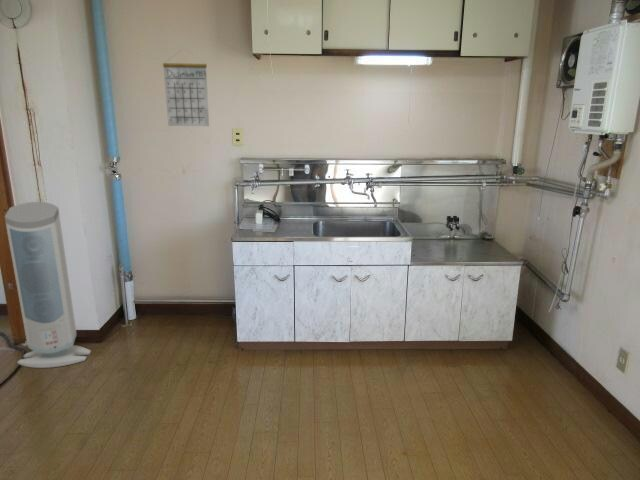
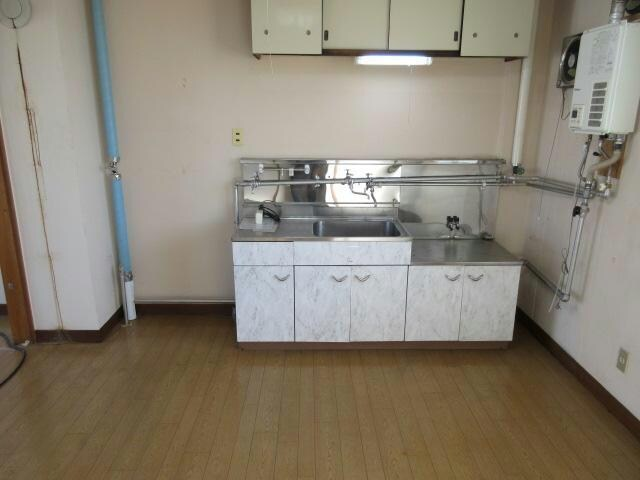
- air purifier (43, 284)
- calendar (186, 87)
